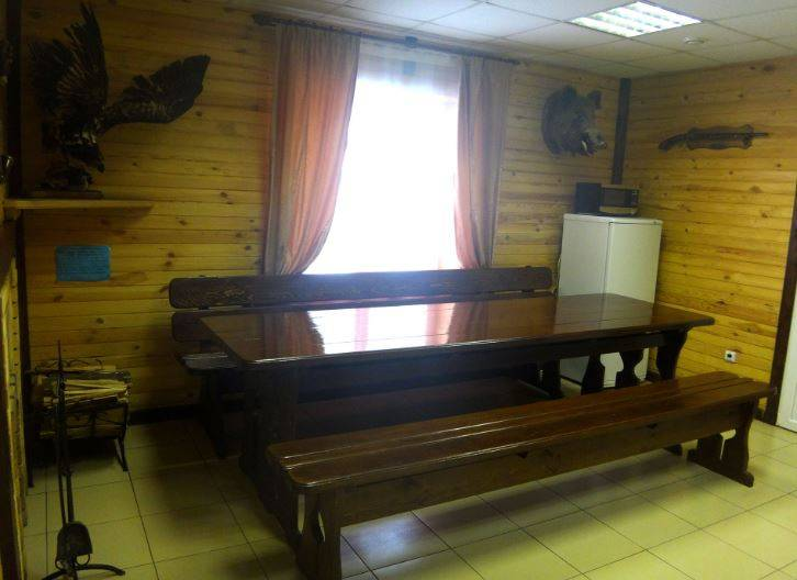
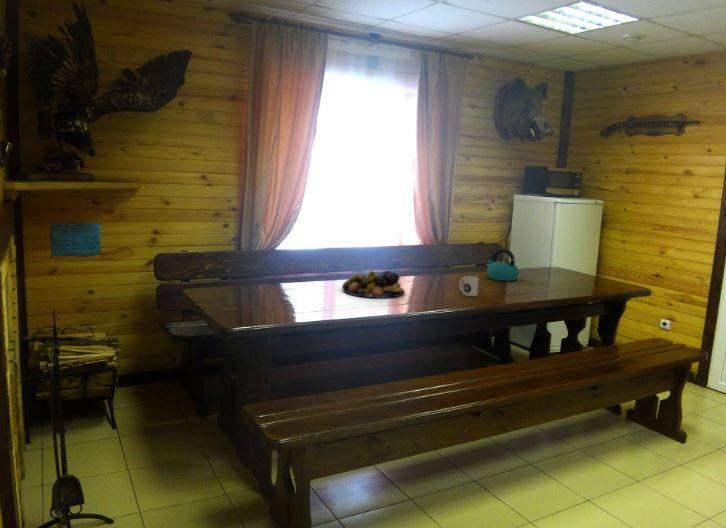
+ fruit bowl (373, 280)
+ kettle (501, 263)
+ mug (468, 285)
